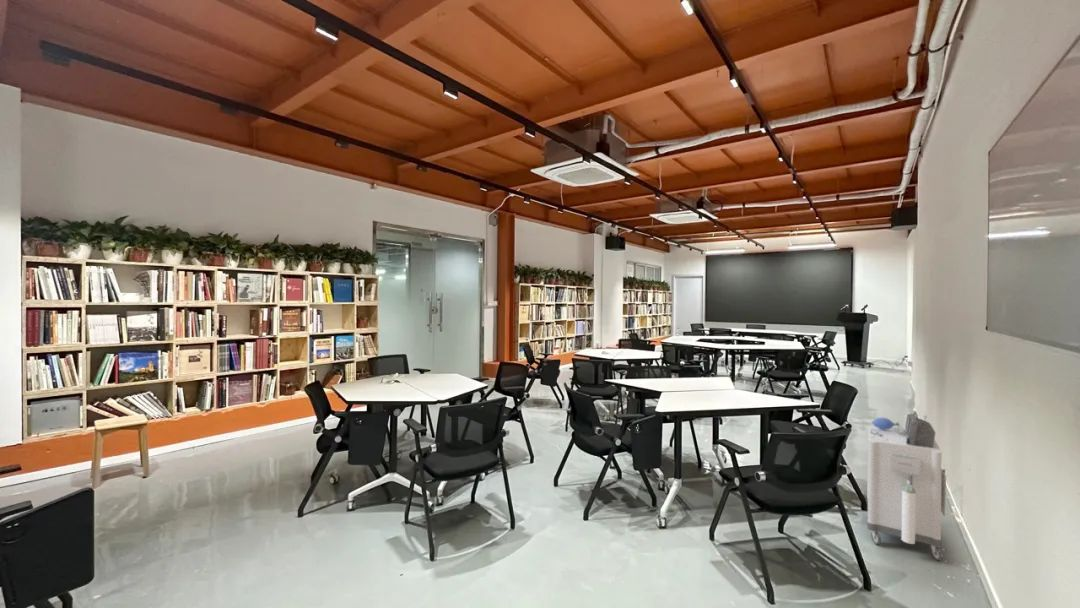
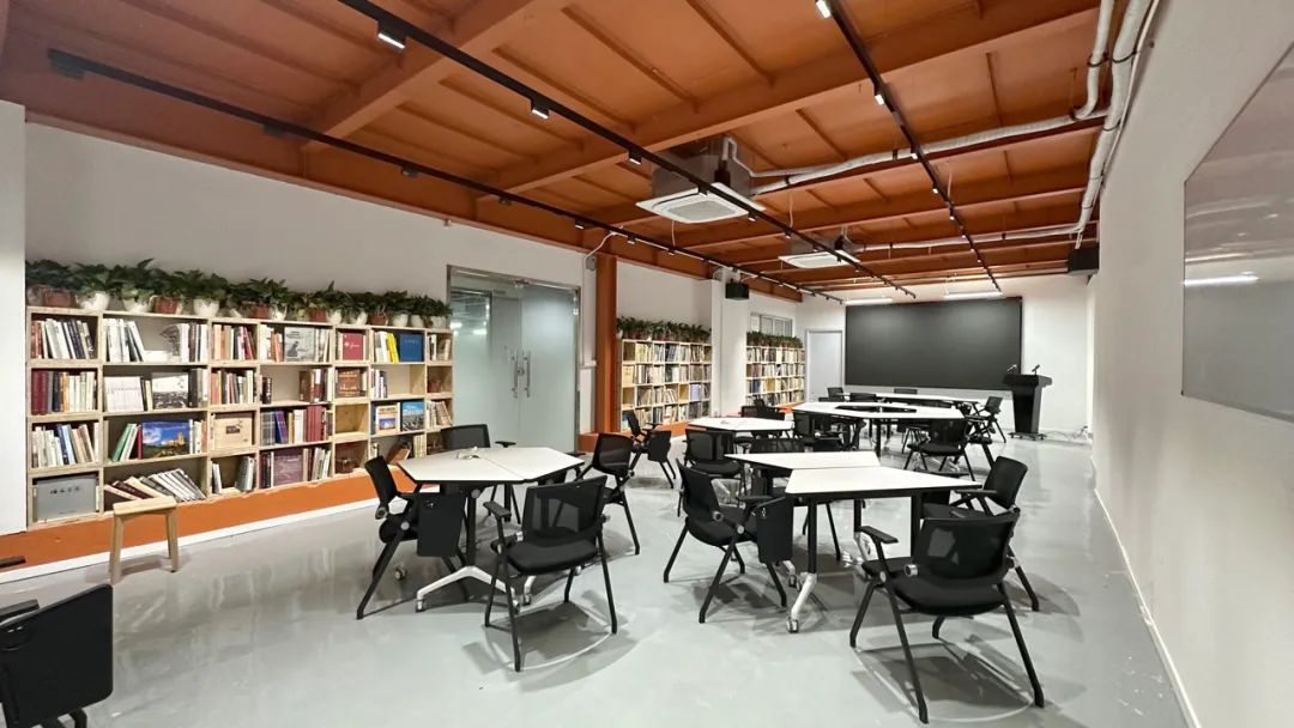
- storage cabinet (905, 474)
